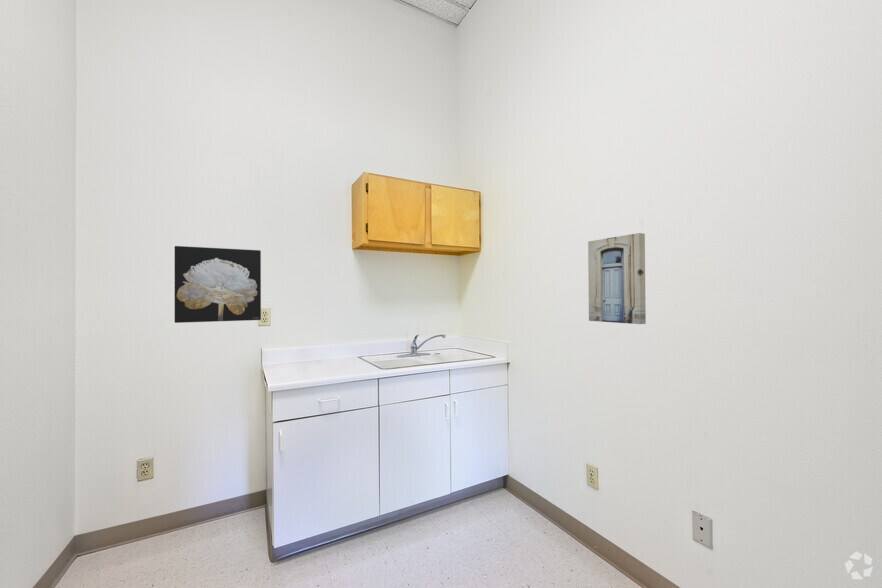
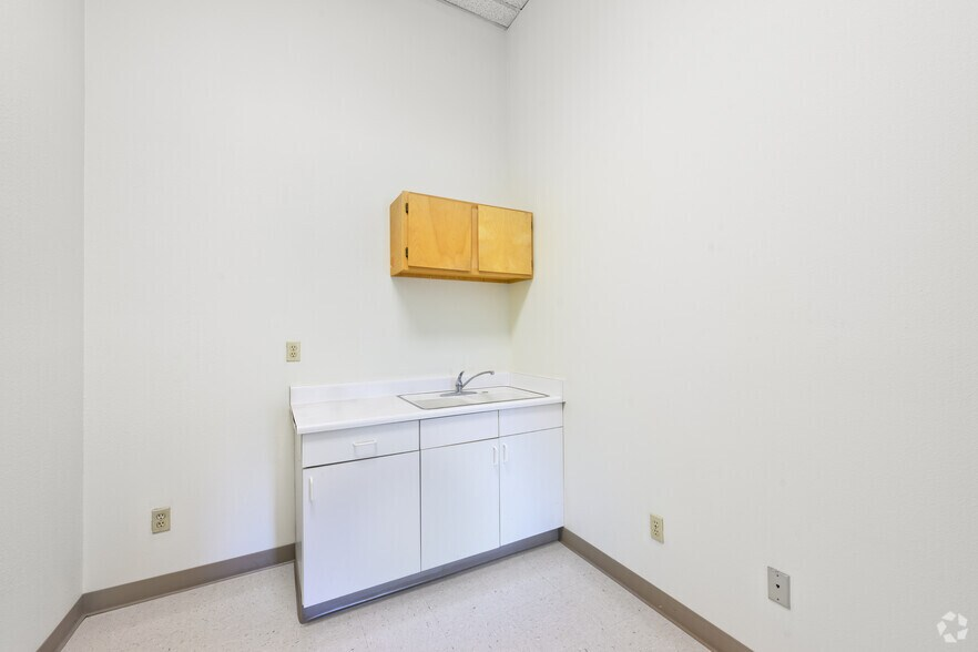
- wall art (220, 284)
- wall art (615, 279)
